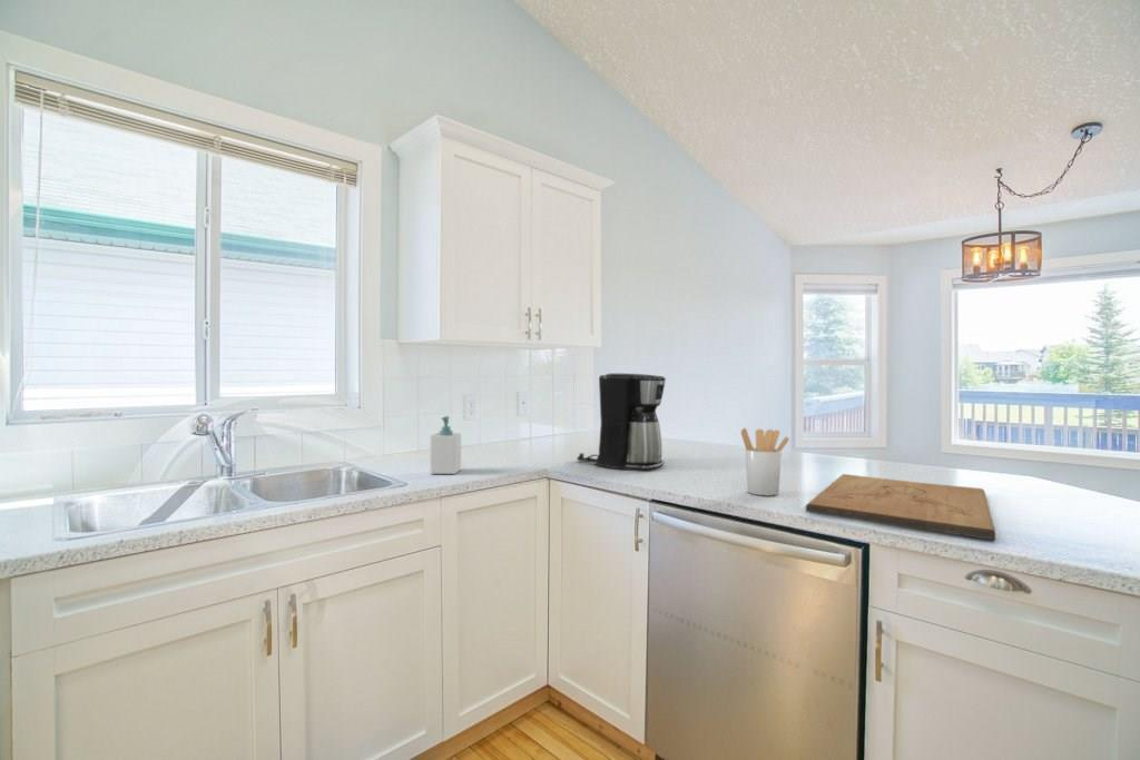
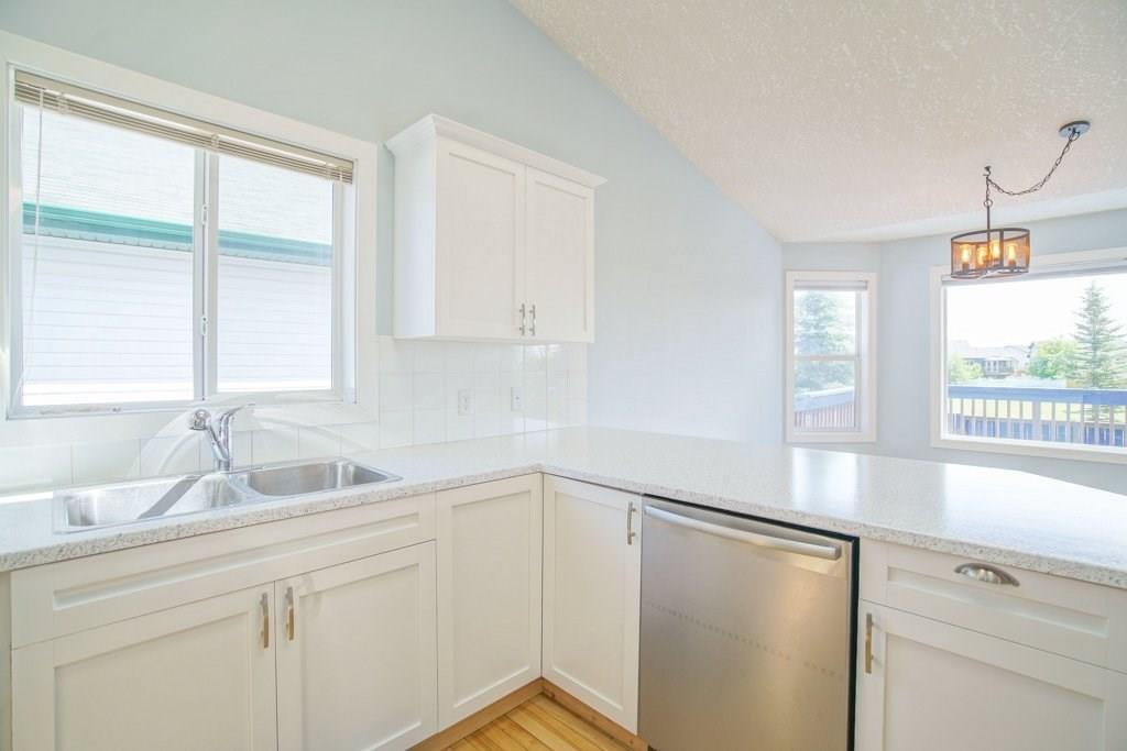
- coffee maker (625, 418)
- utensil holder (764, 458)
- cutting board (901, 499)
- soap bottle (445, 444)
